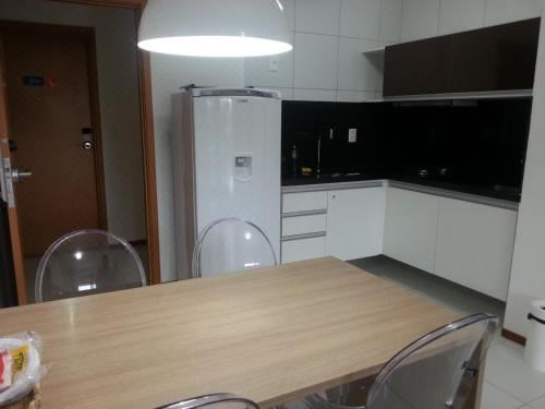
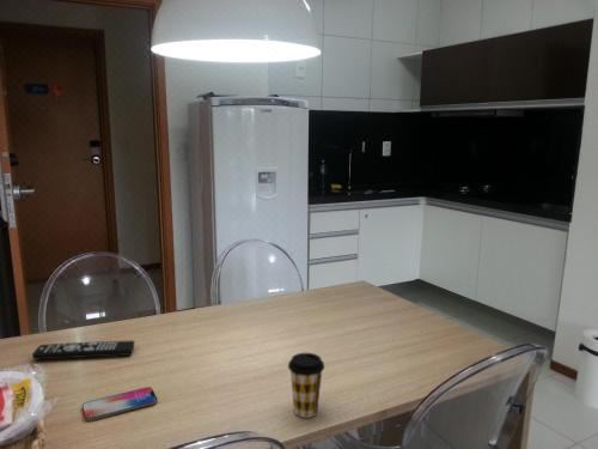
+ remote control (85, 350)
+ coffee cup (305, 384)
+ smartphone (120, 402)
